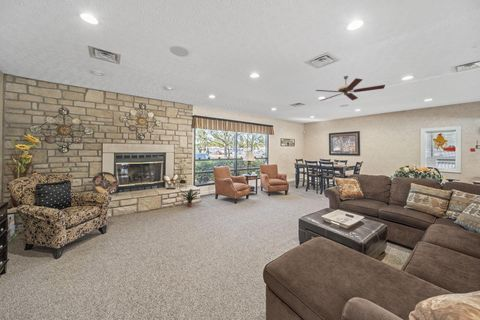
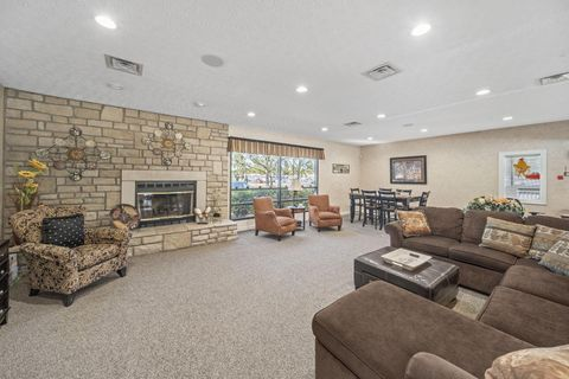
- potted plant (188, 197)
- ceiling fan (348, 85)
